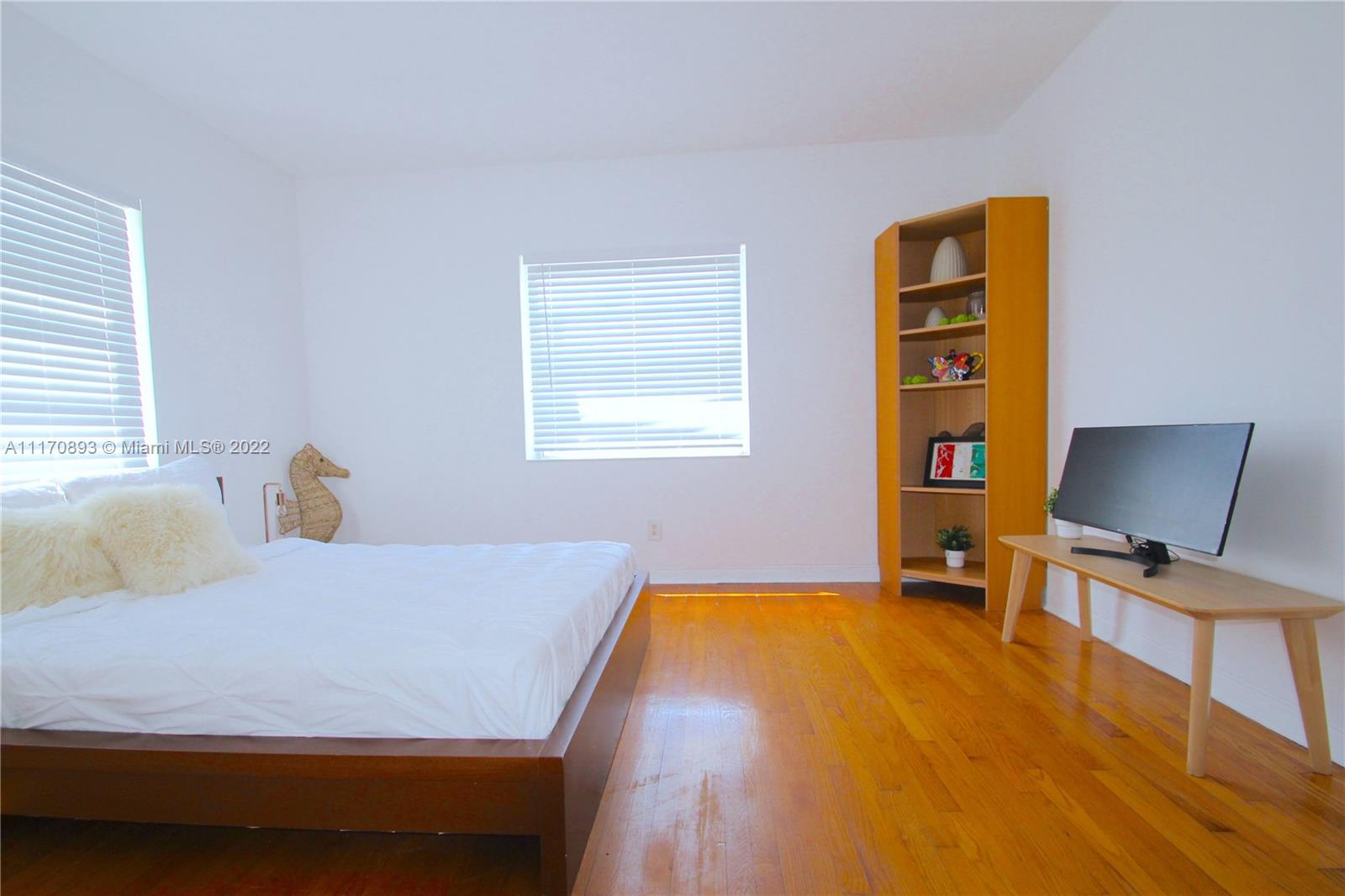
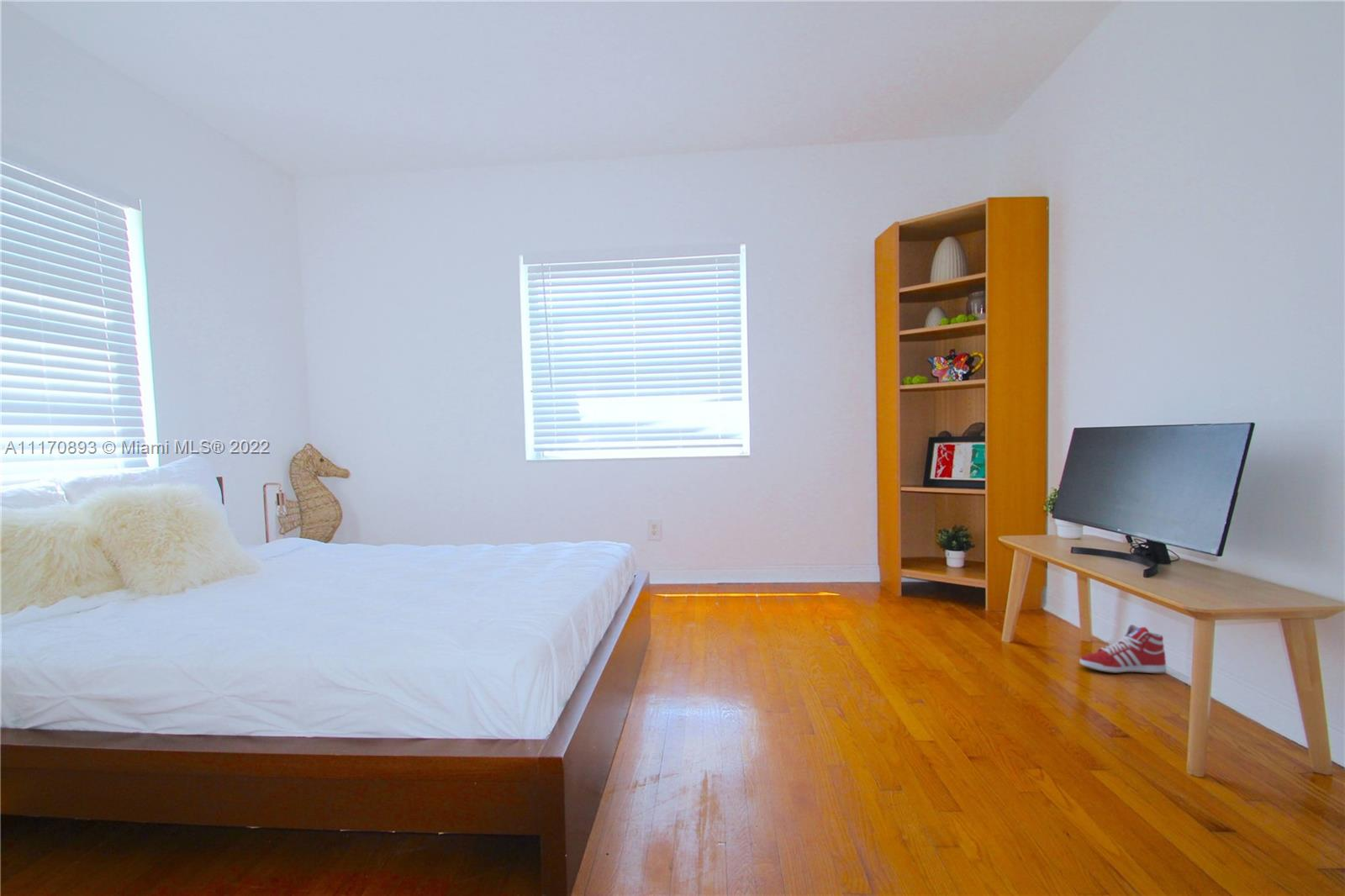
+ sneaker (1121, 647)
